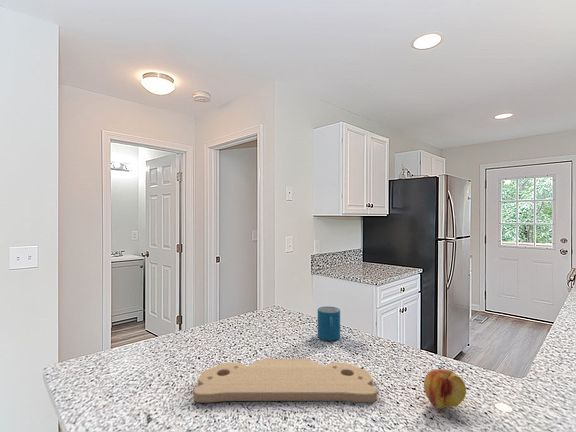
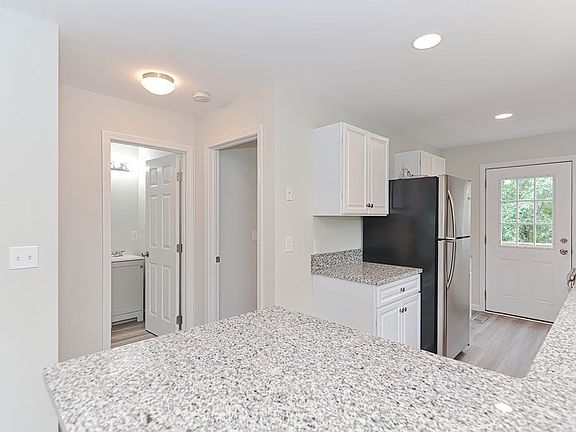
- fruit (441, 388)
- mug (329, 324)
- cutting board (285, 378)
